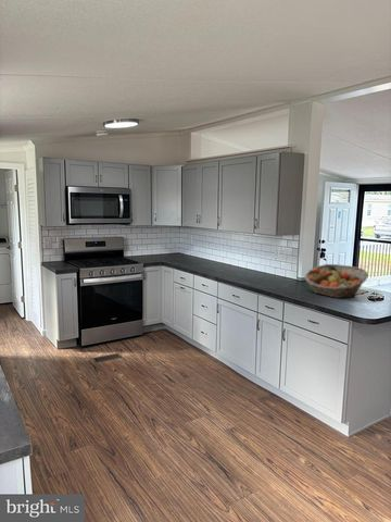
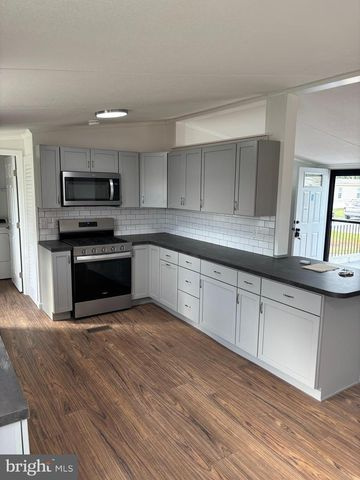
- fruit basket (335, 279)
